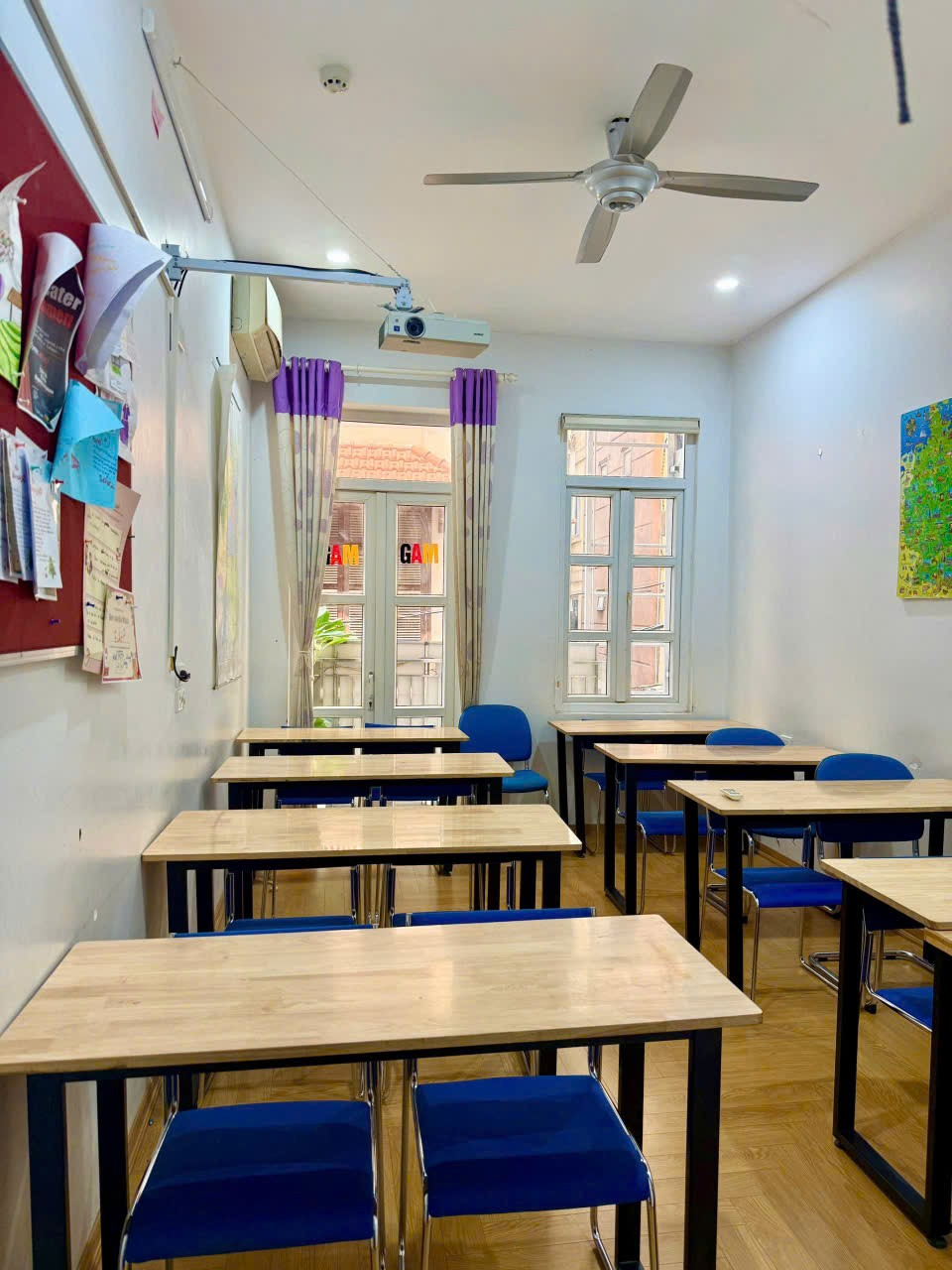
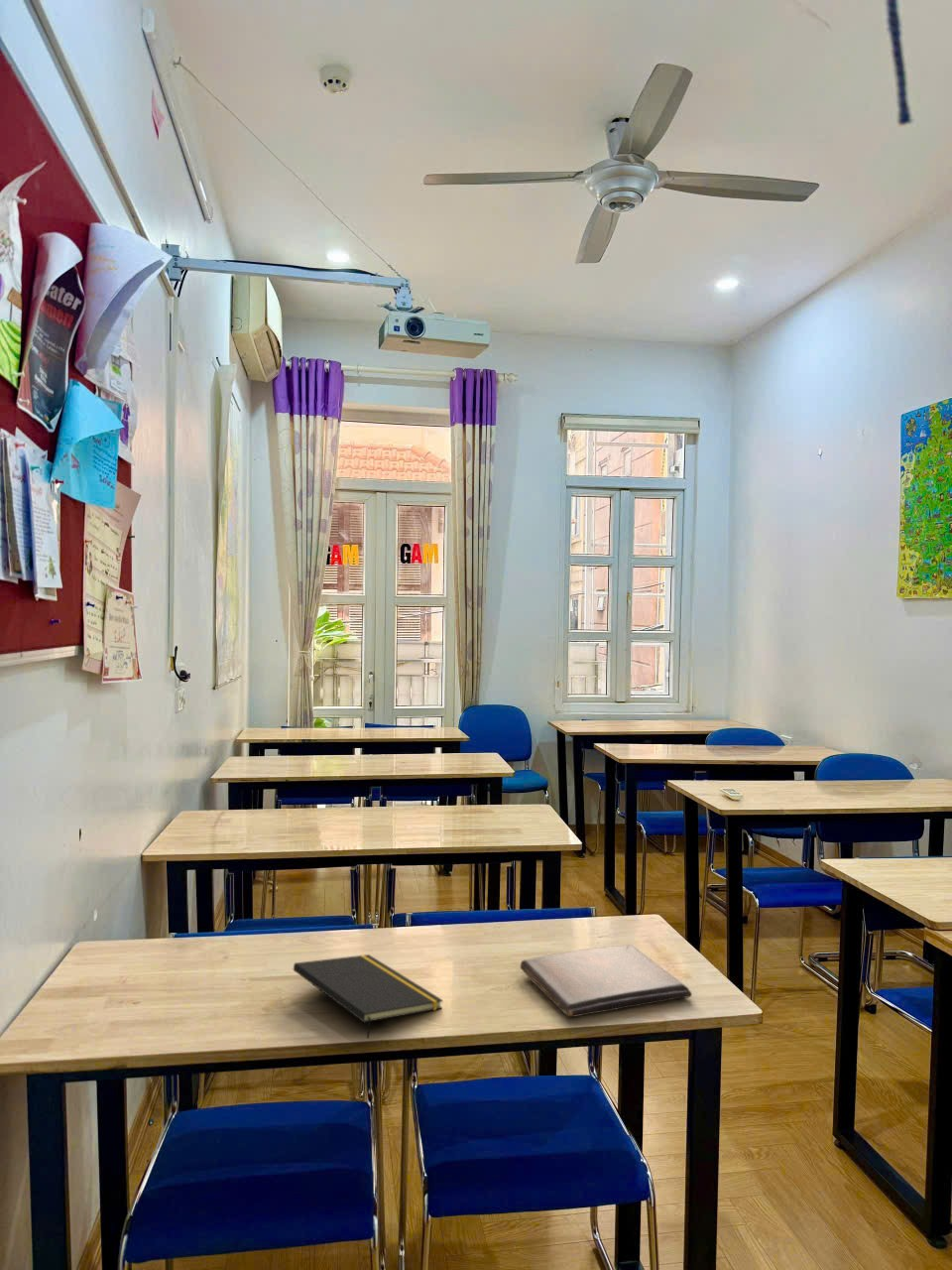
+ book (602, 977)
+ notepad (366, 985)
